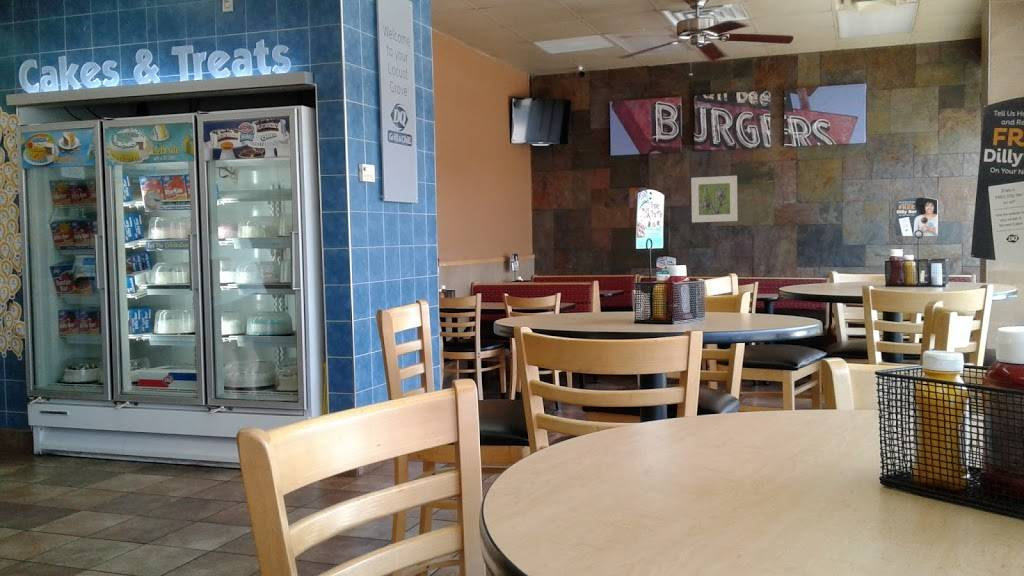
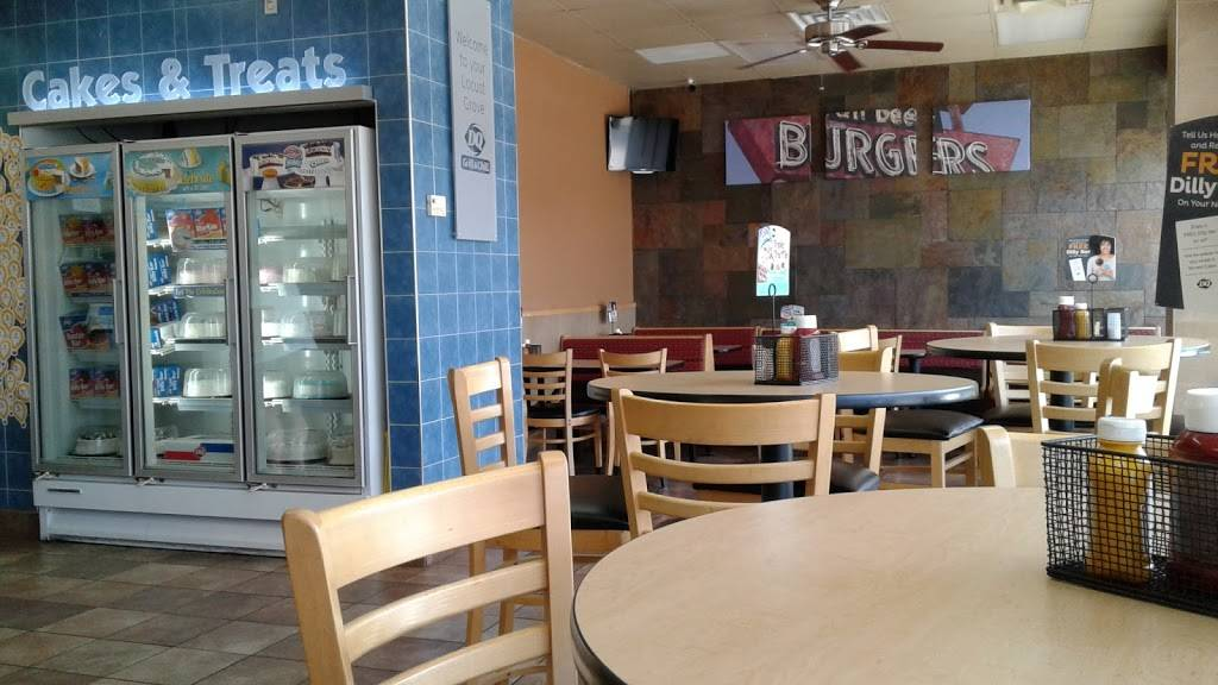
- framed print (714, 199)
